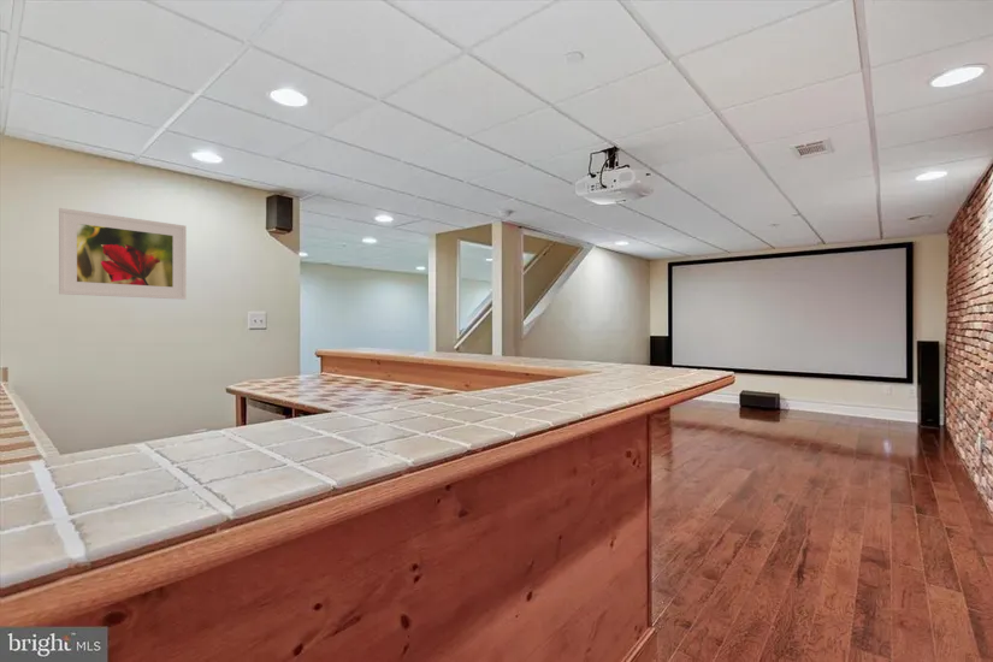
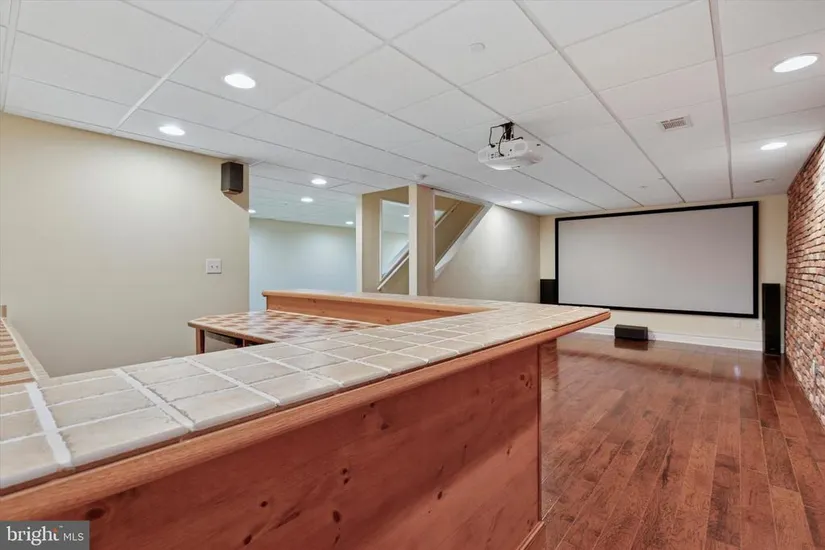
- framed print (126, 256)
